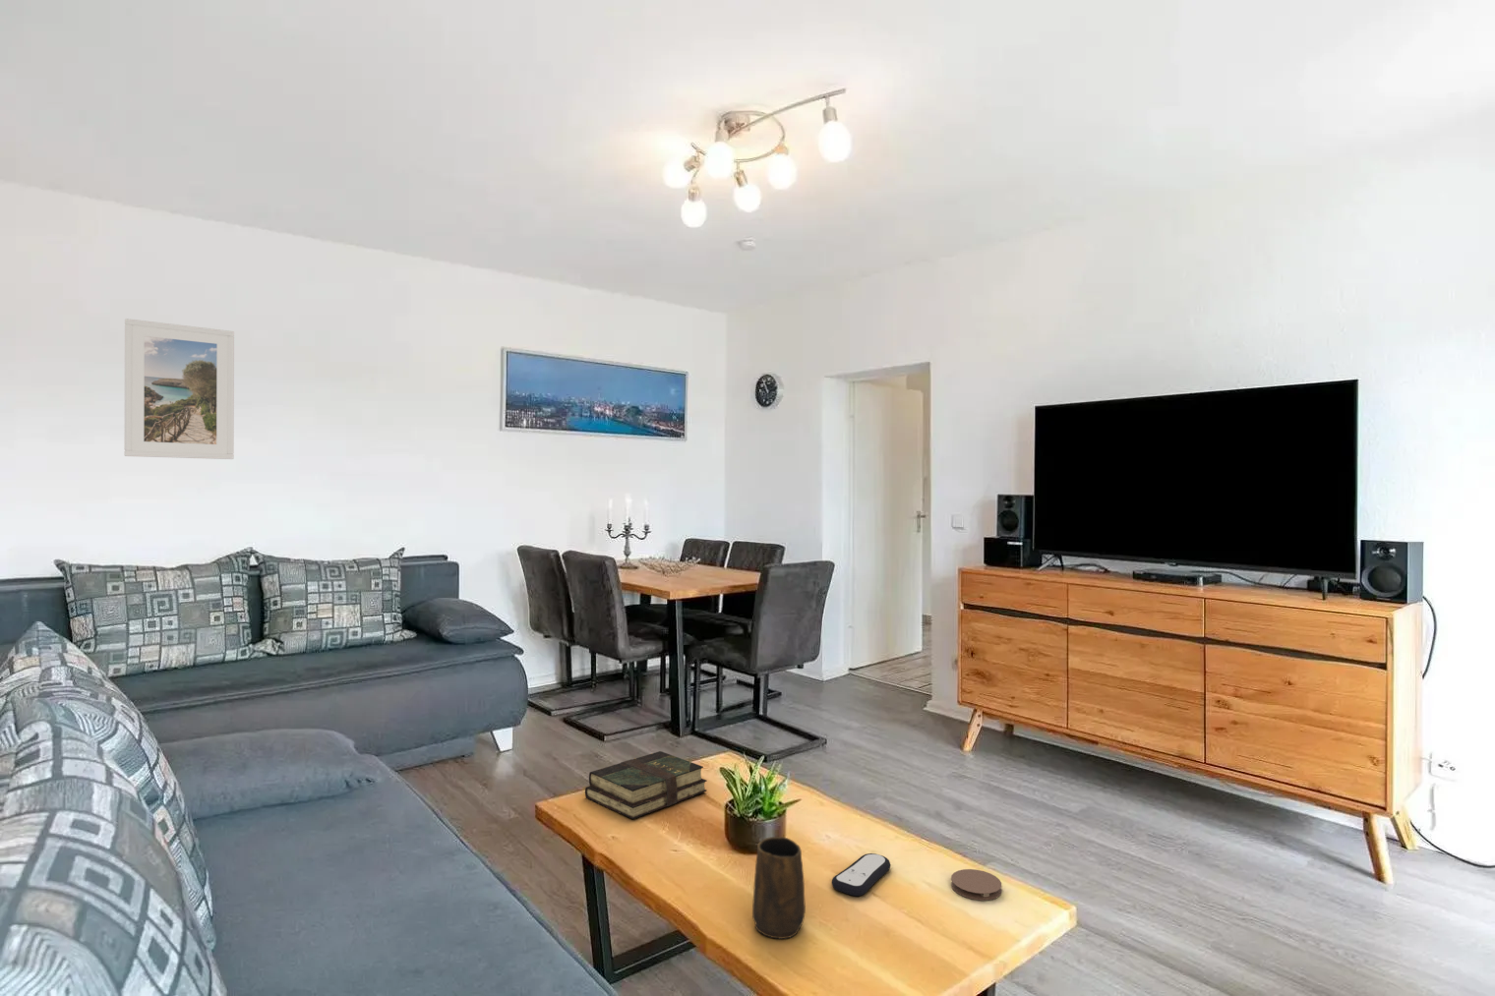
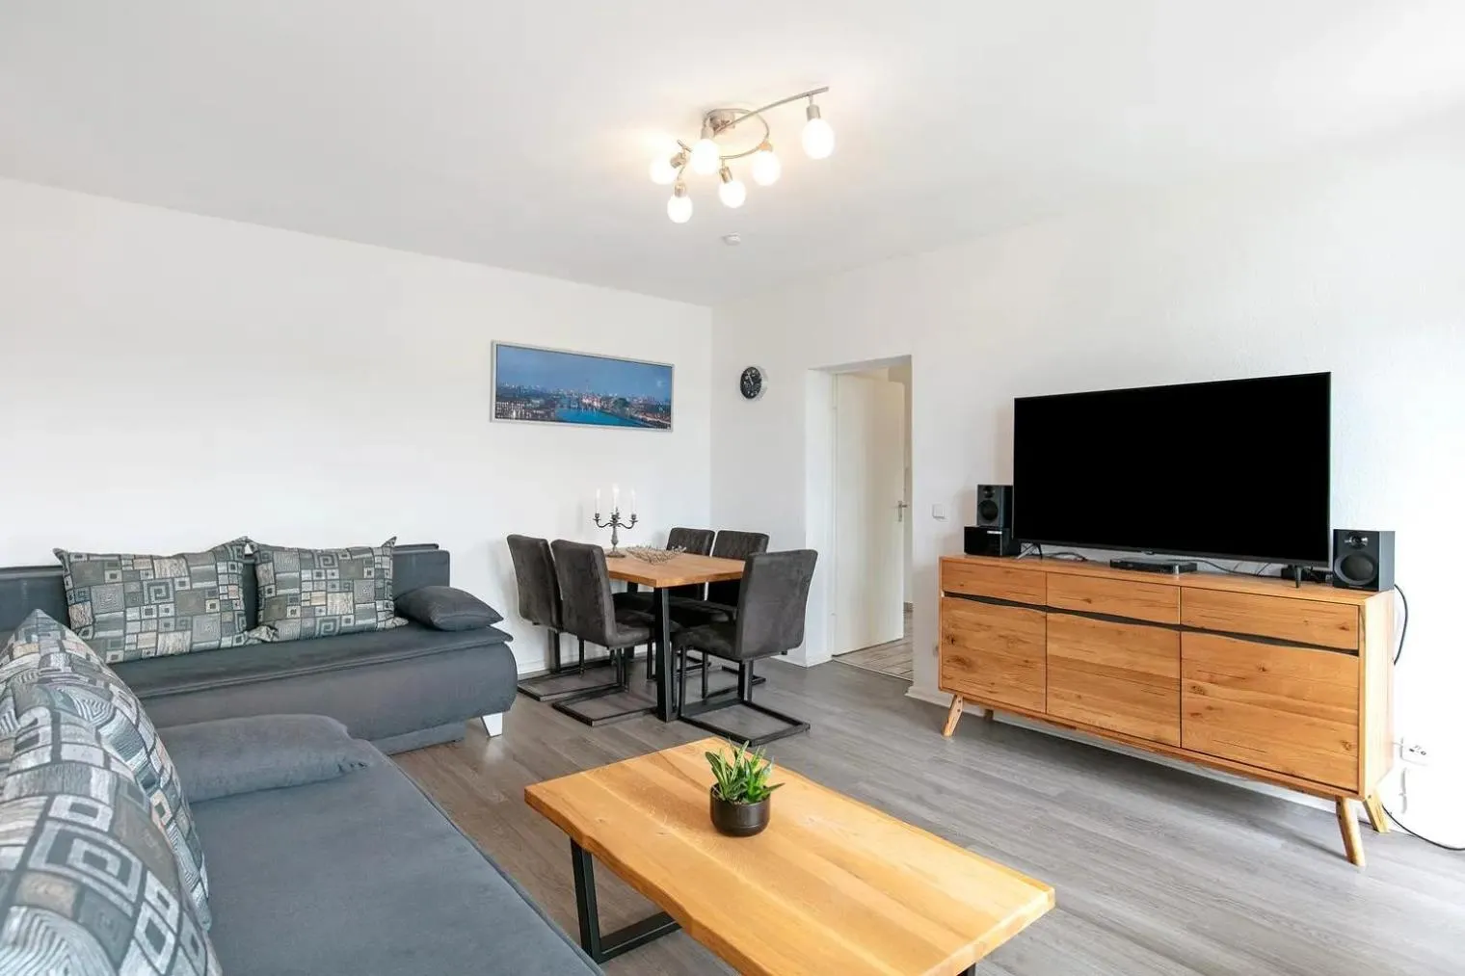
- mug (777, 884)
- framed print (181, 391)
- coaster (976, 884)
- remote control (863, 873)
- book (646, 780)
